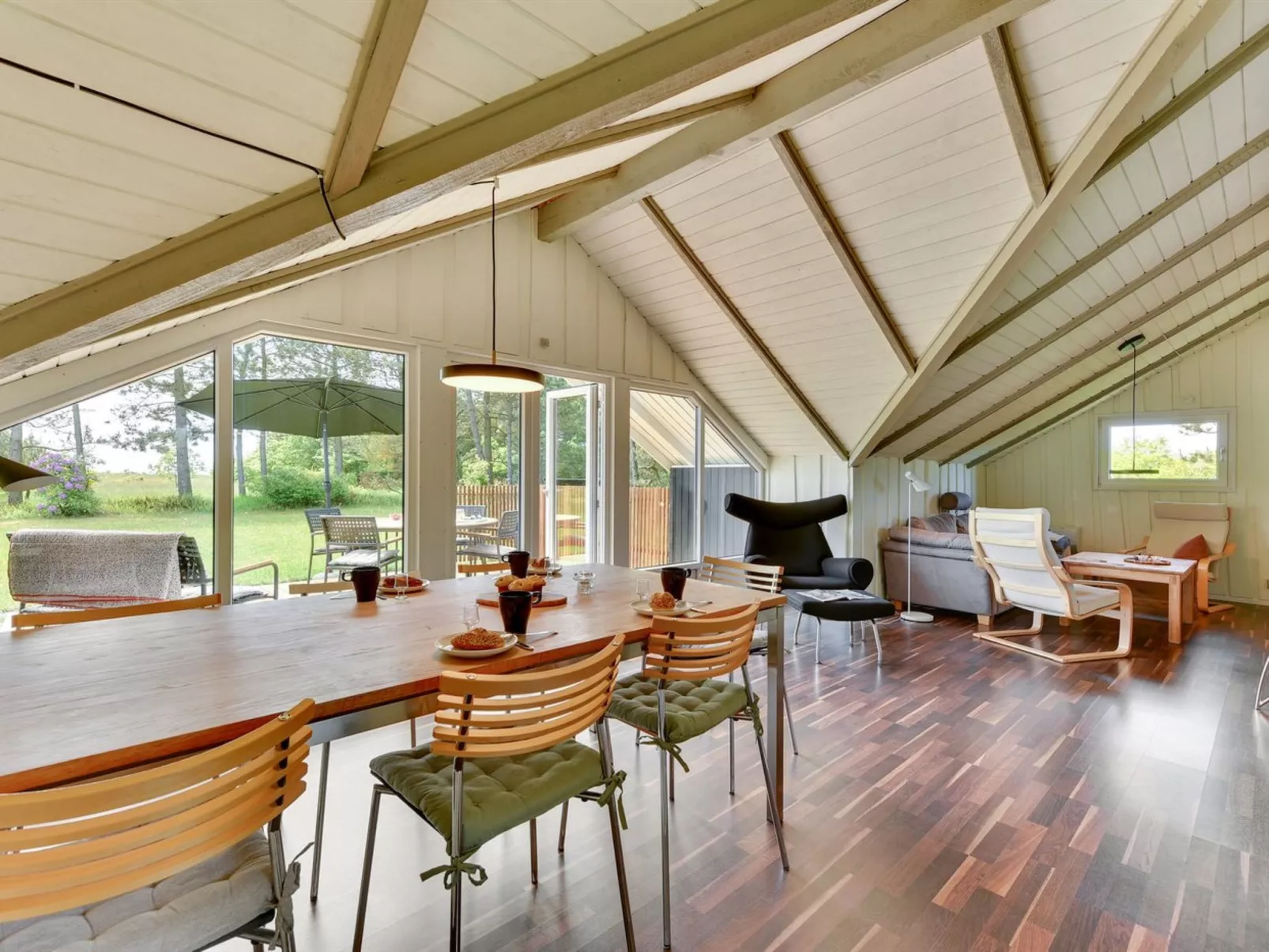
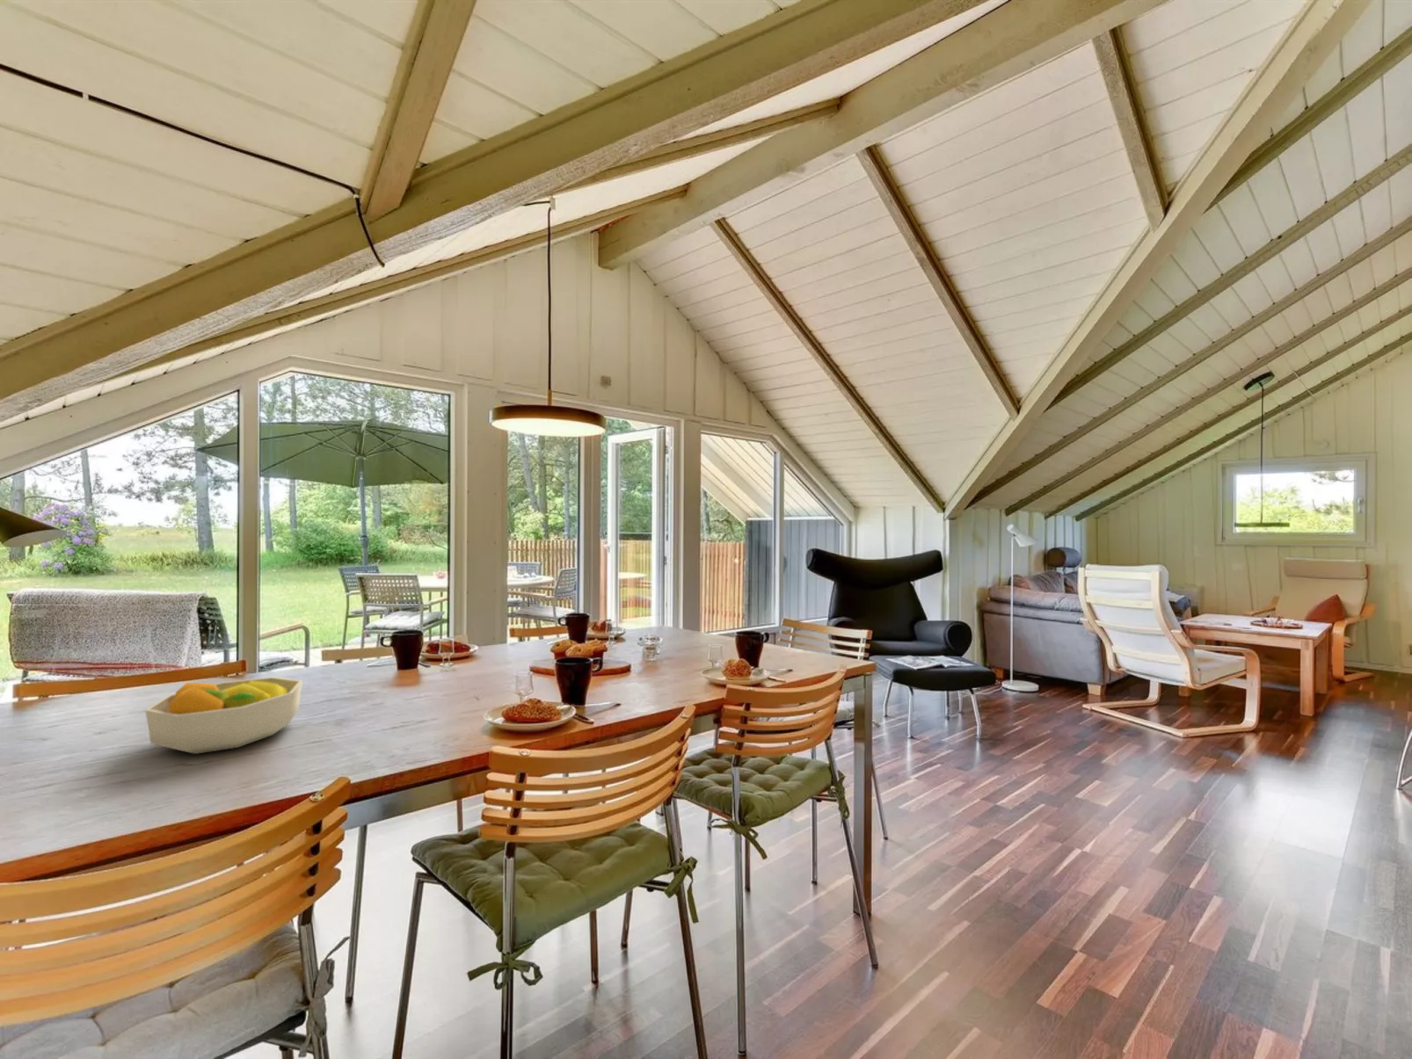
+ fruit bowl (230, 705)
